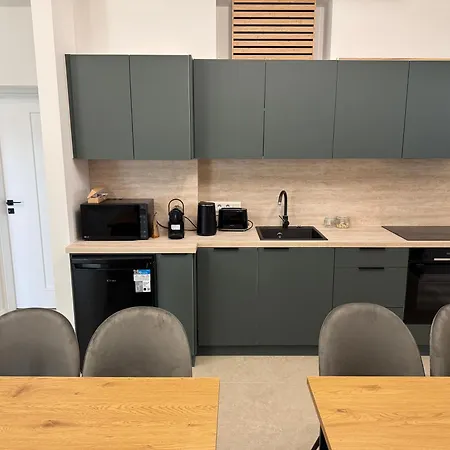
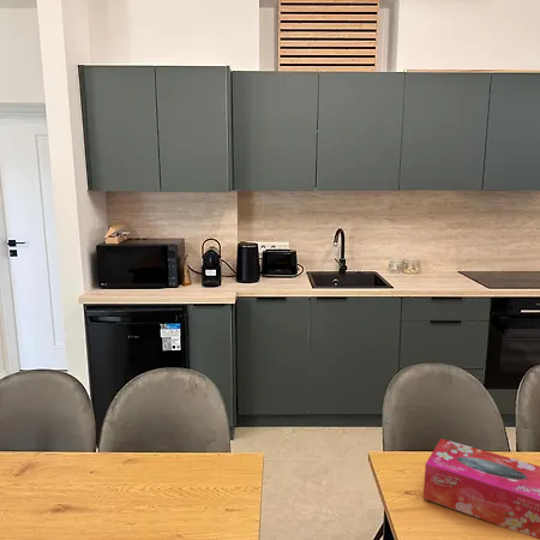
+ tissue box (488, 485)
